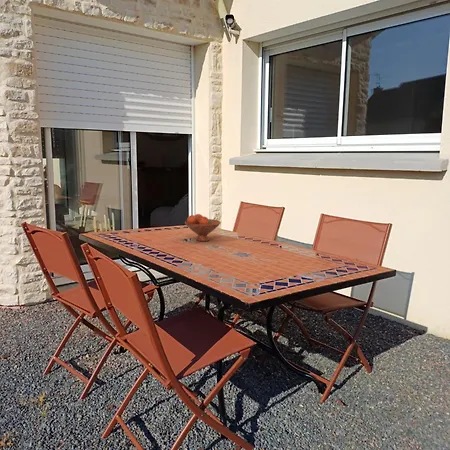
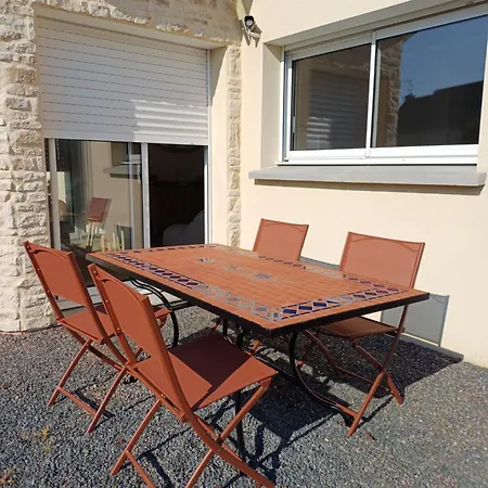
- fruit bowl (202, 227)
